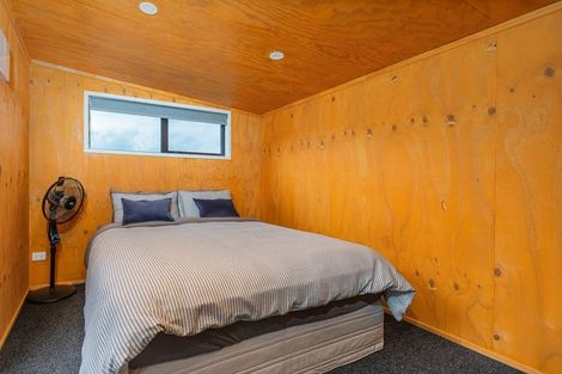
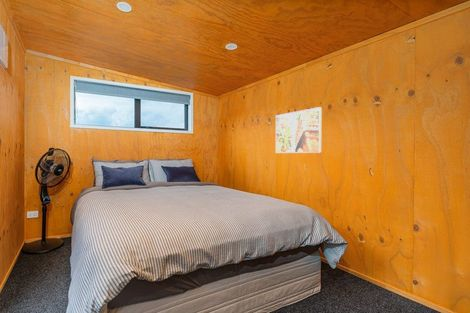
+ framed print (296, 132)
